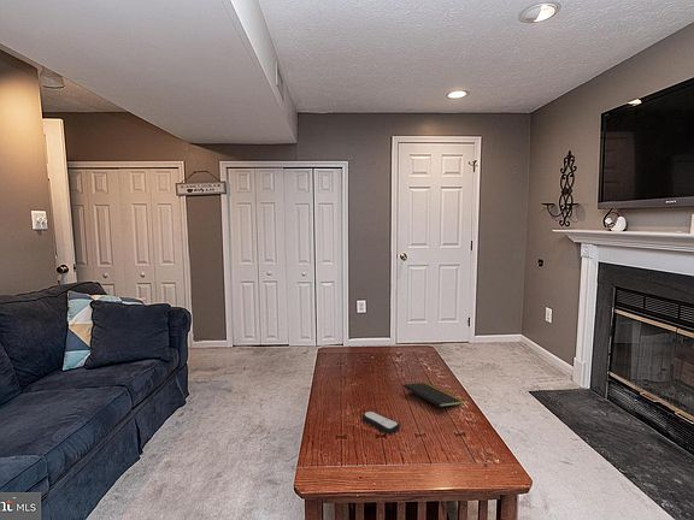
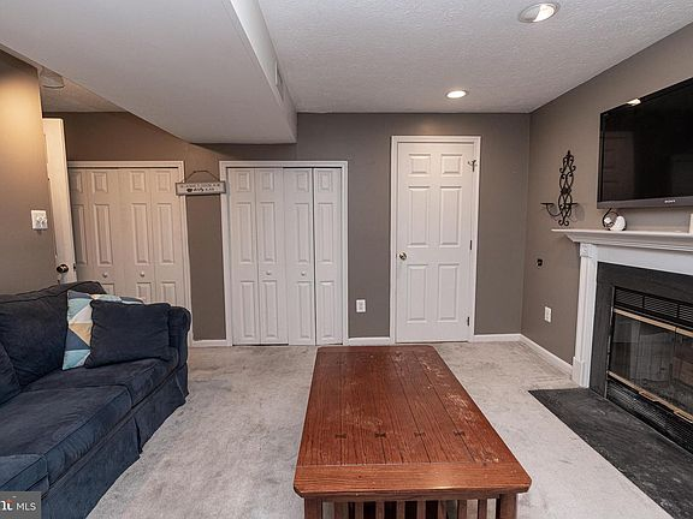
- notepad (433, 394)
- remote control (380, 420)
